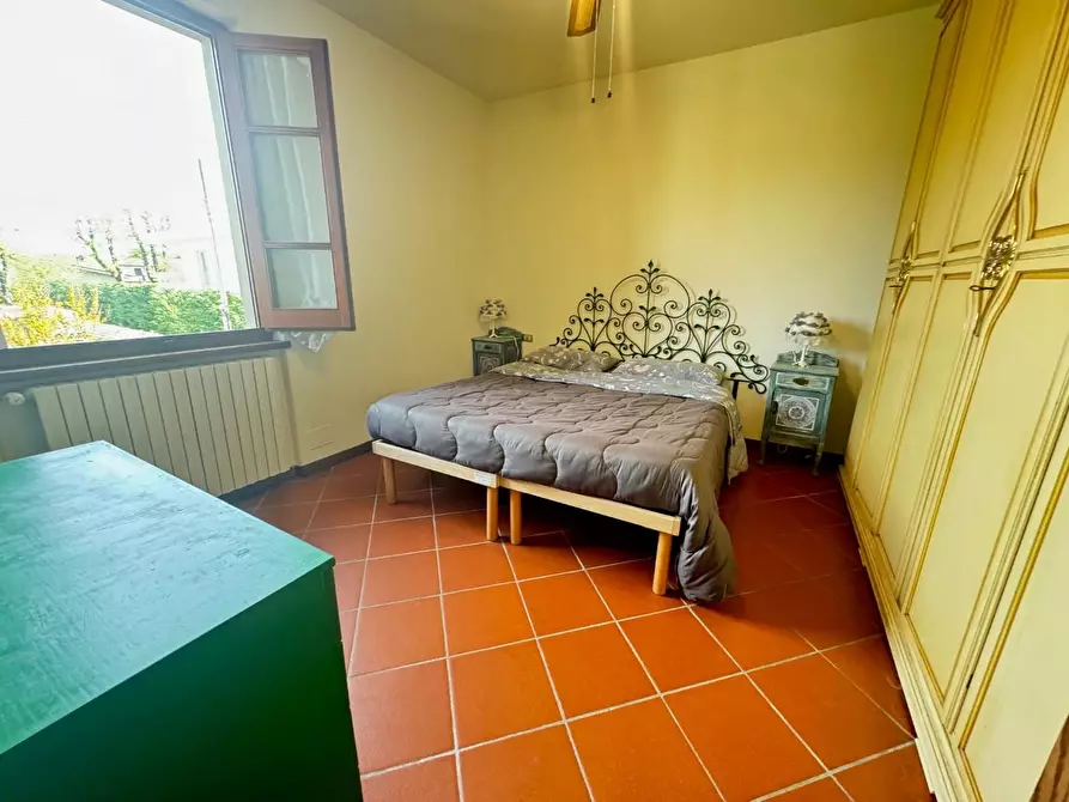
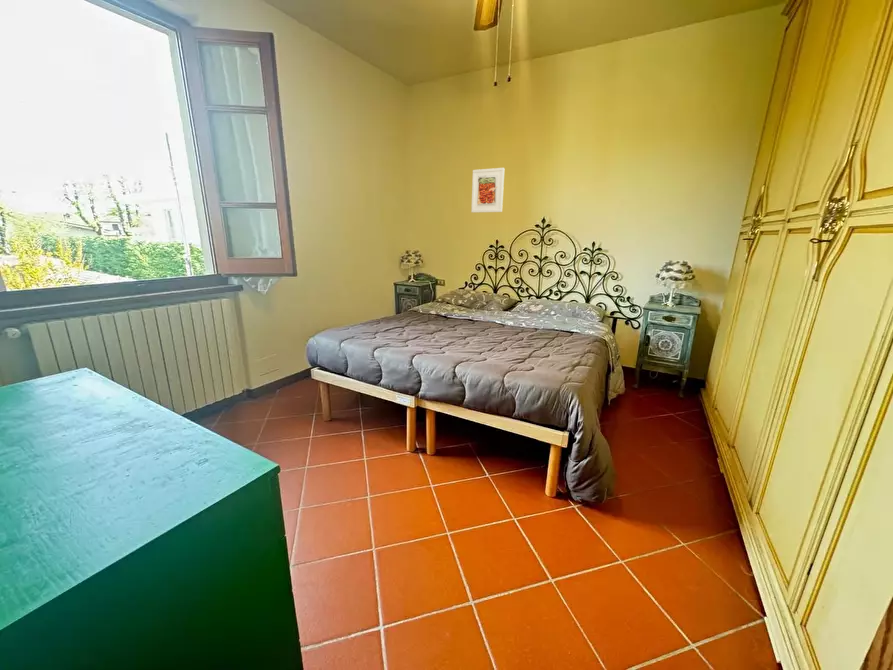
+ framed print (487, 190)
